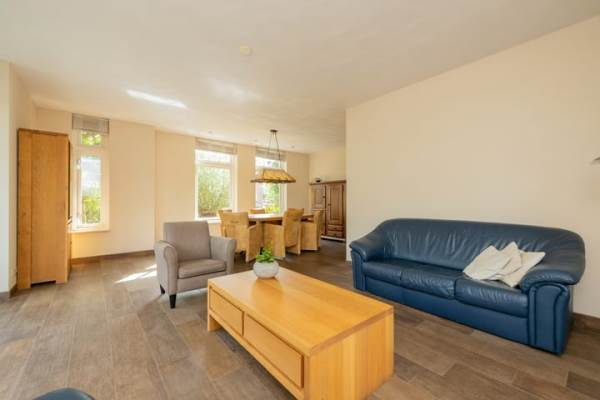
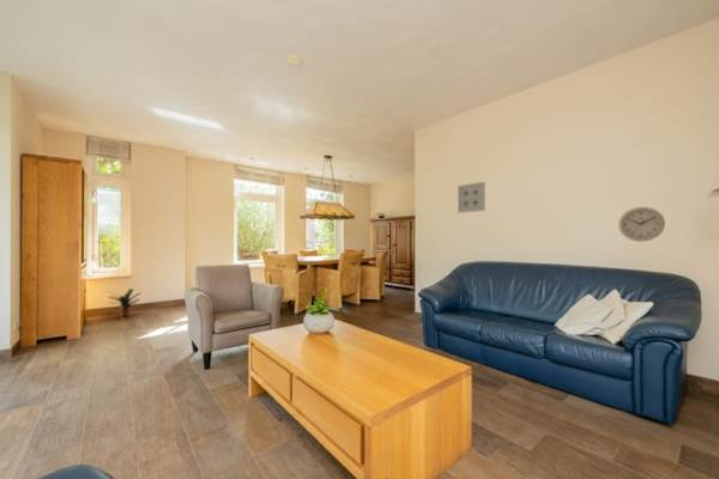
+ potted plant (122, 302)
+ wall clock (640, 224)
+ wall art (471, 198)
